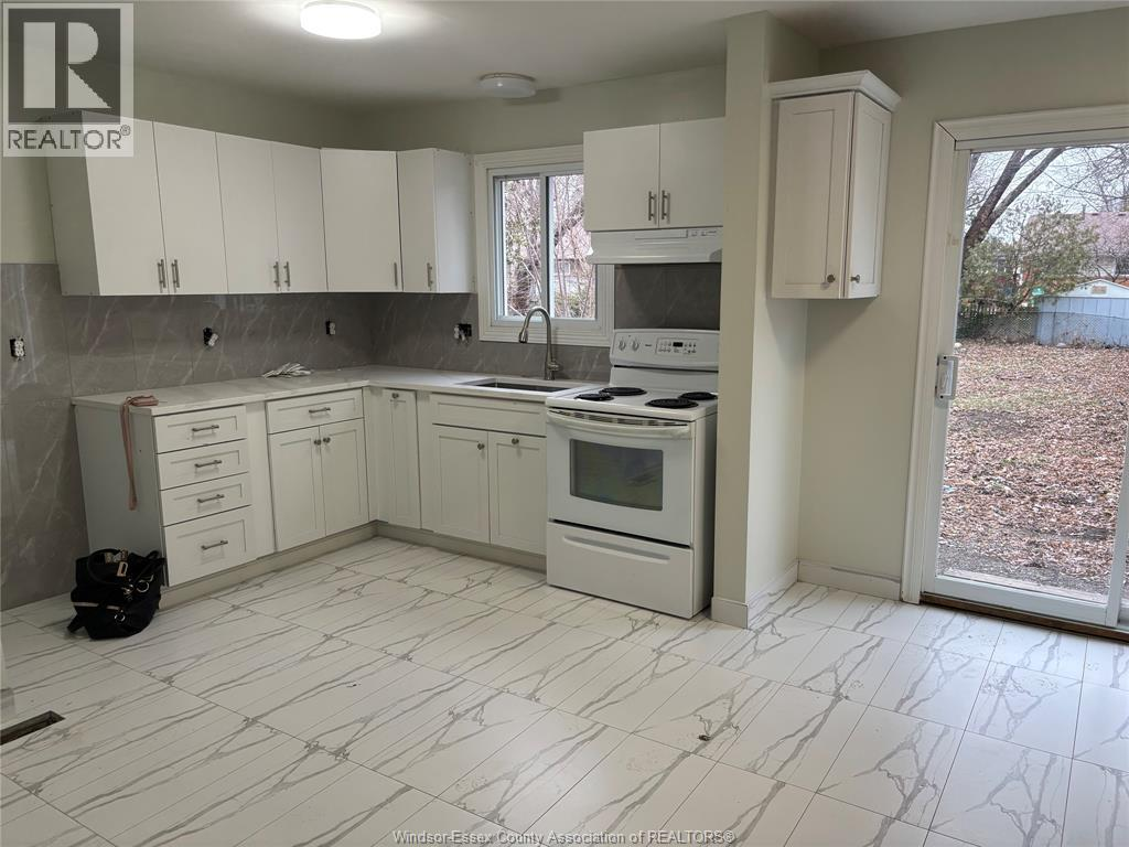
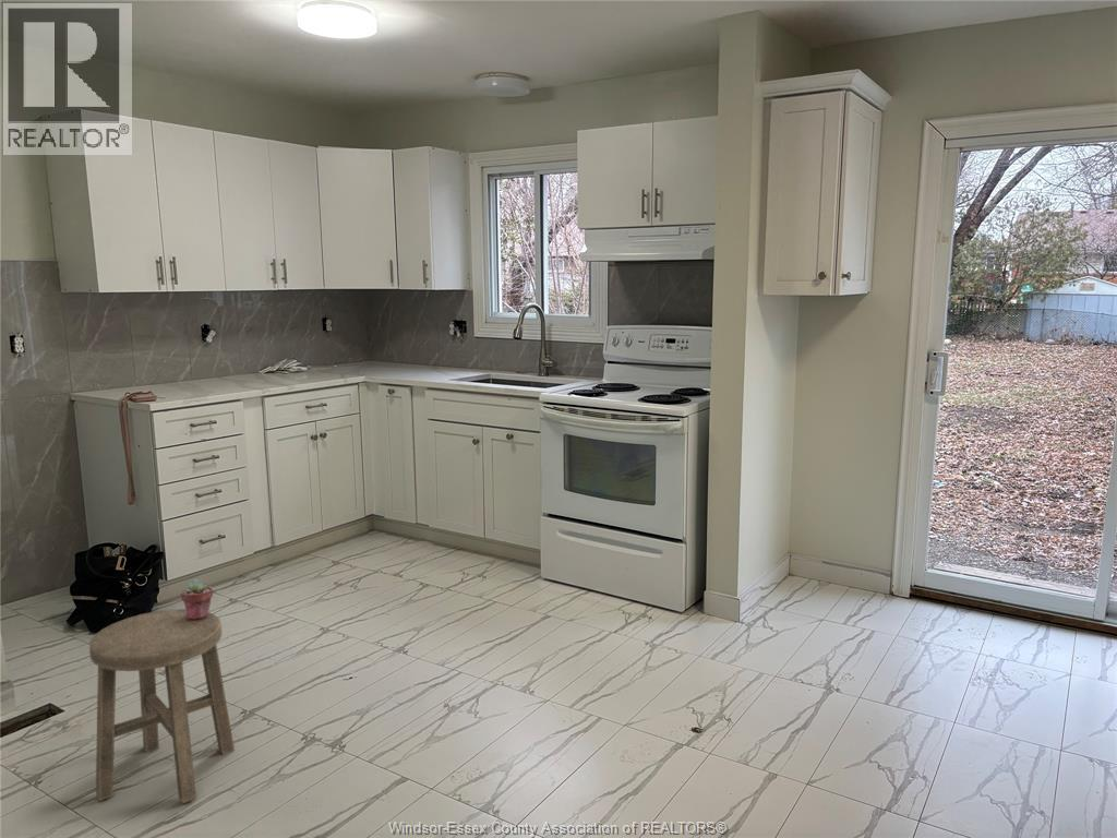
+ potted succulent (195, 598)
+ stool (163, 703)
